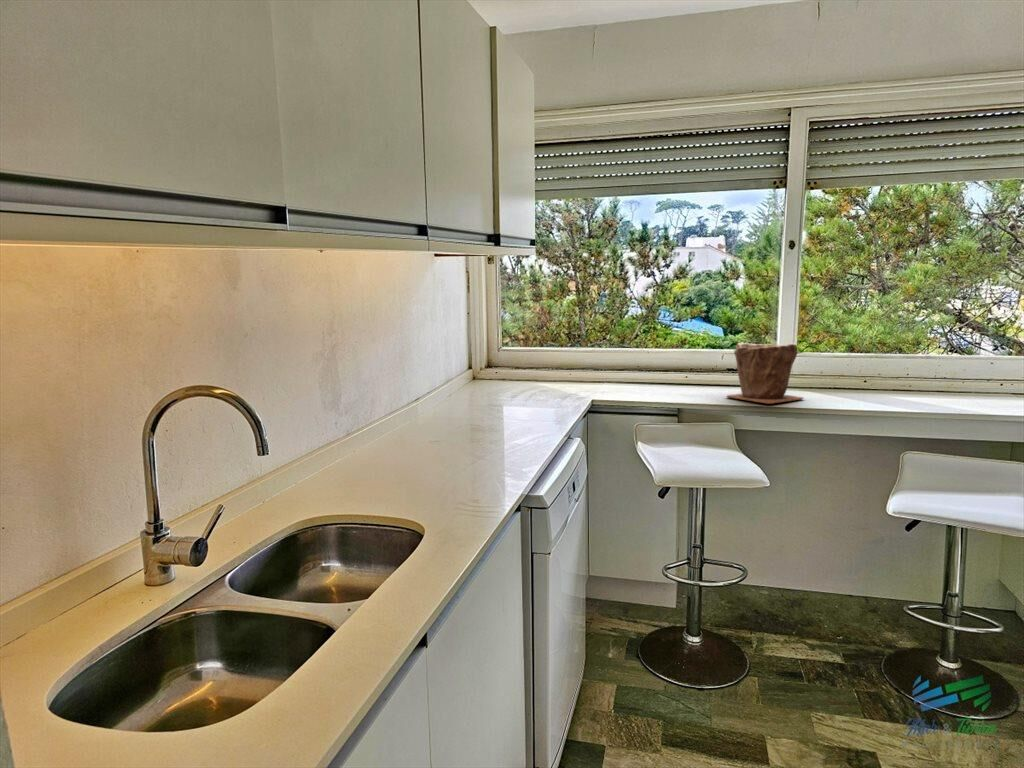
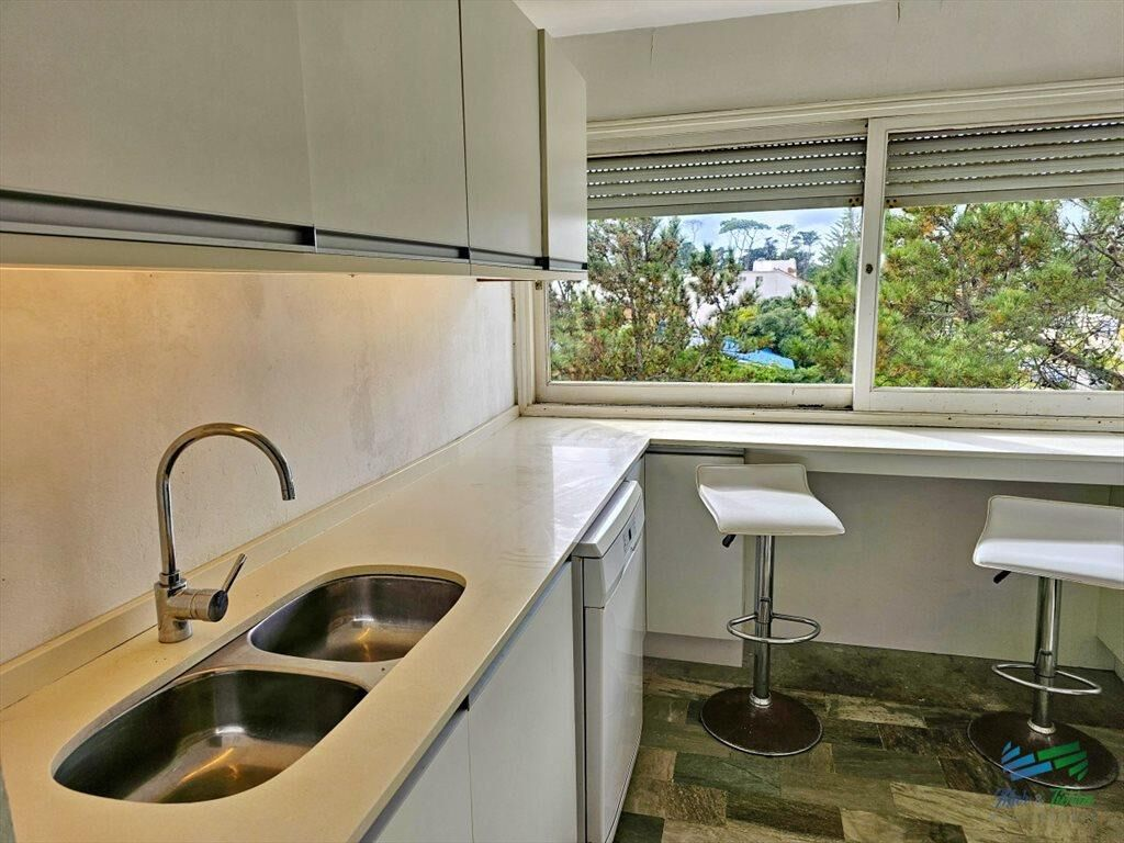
- plant pot (765, 370)
